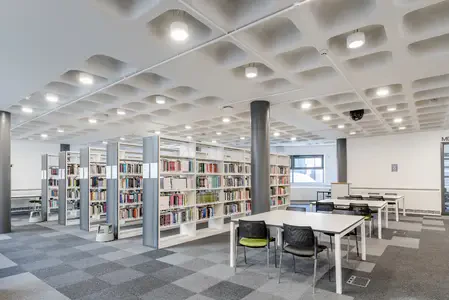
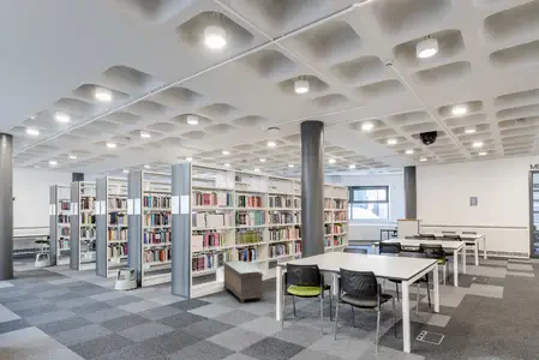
+ bench (241, 280)
